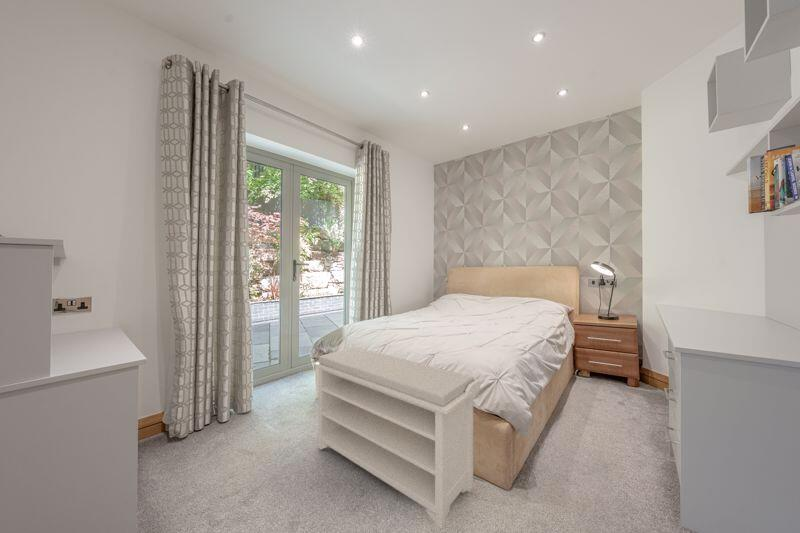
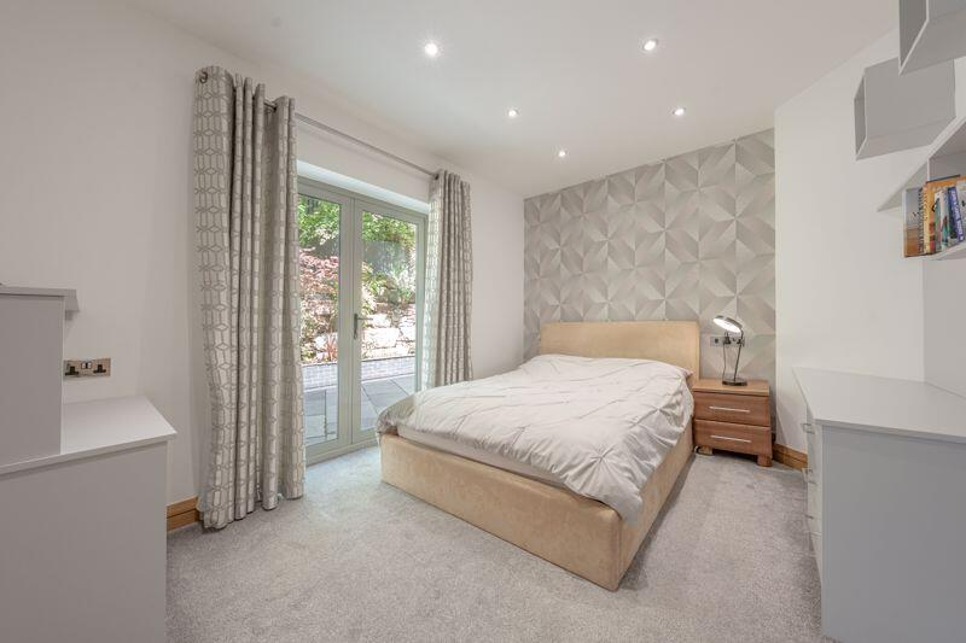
- bench (388, 415)
